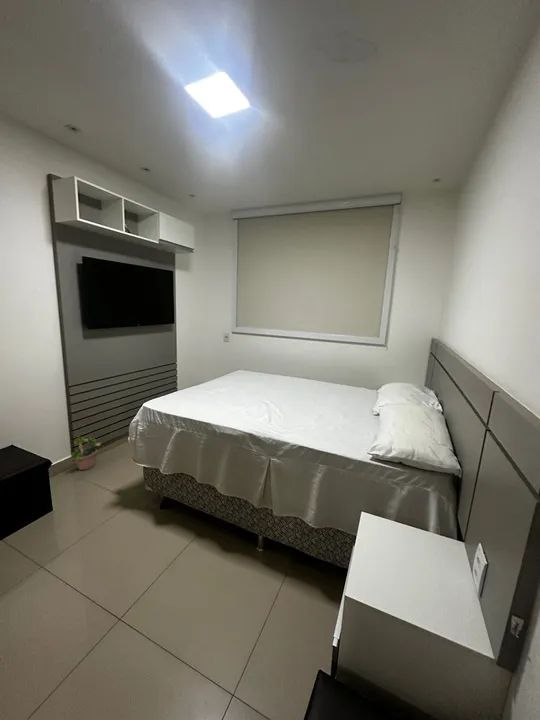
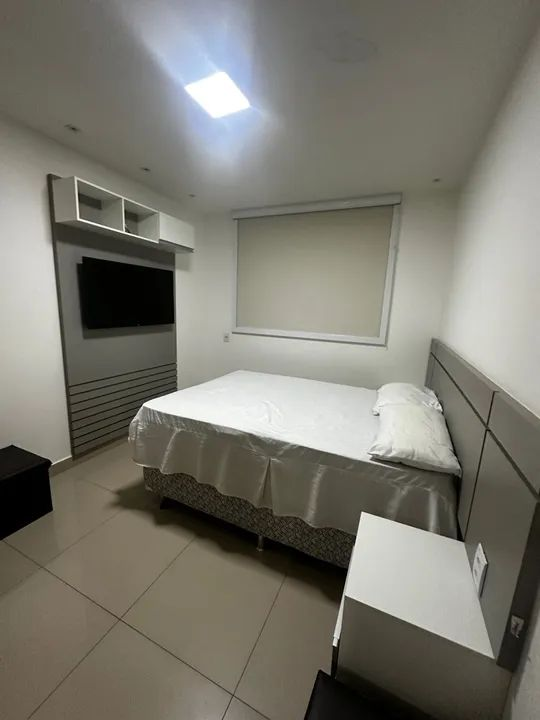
- potted plant (83, 449)
